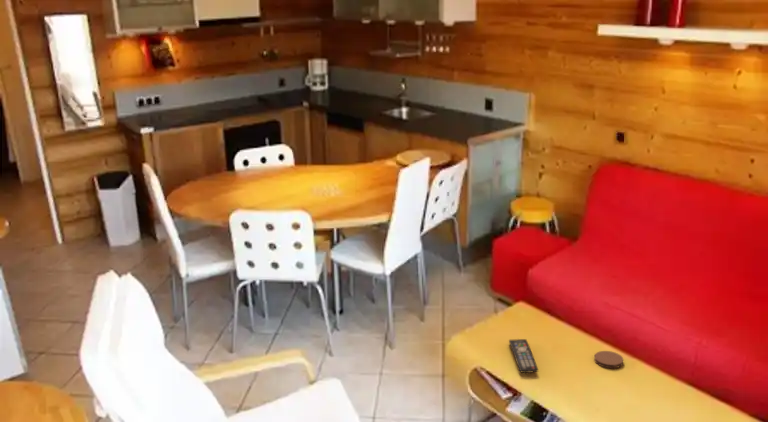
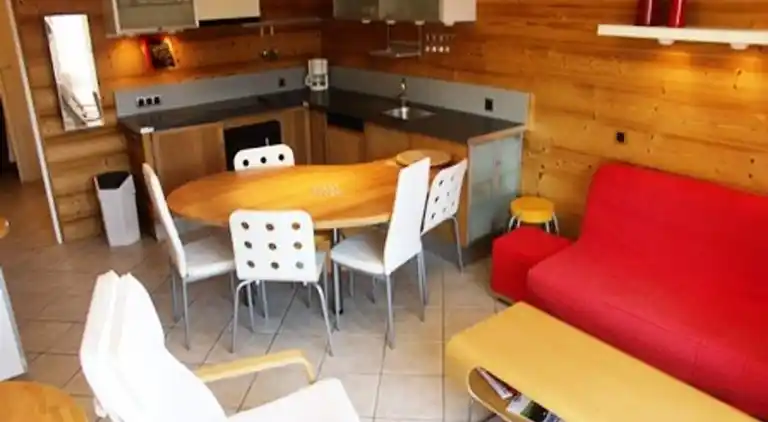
- coaster (608, 359)
- remote control (522, 354)
